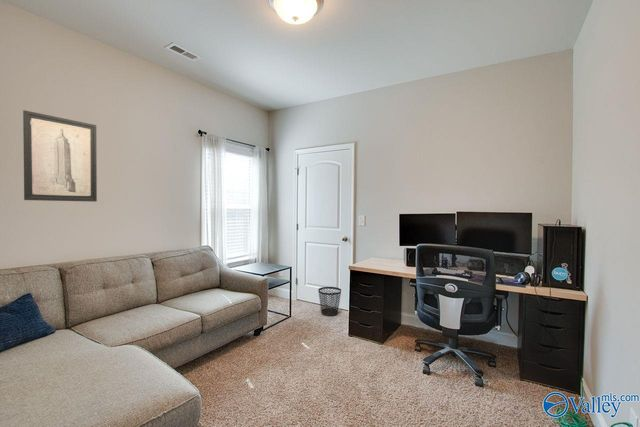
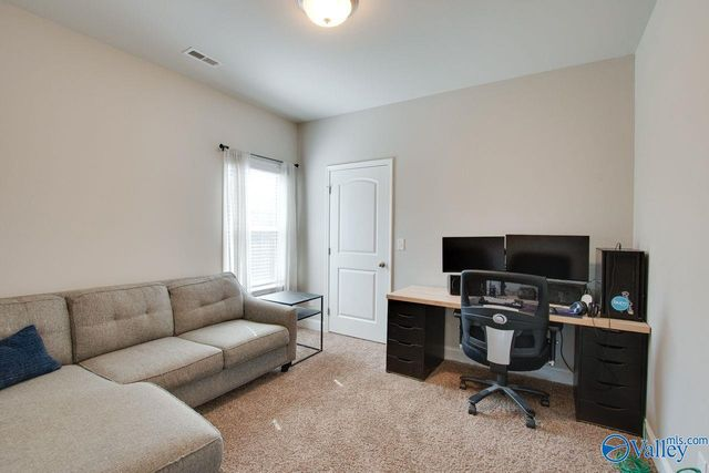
- wastebasket (329, 301)
- wall art (63, 159)
